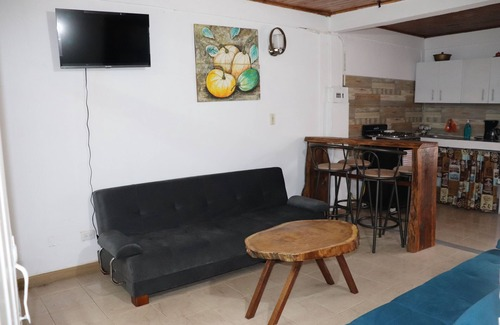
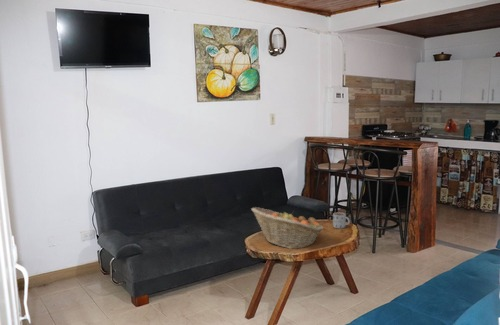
+ fruit basket (286, 224)
+ mug (341, 220)
